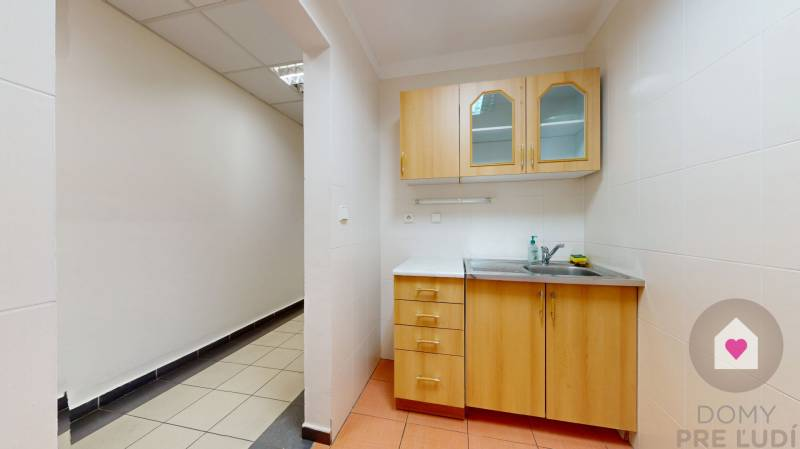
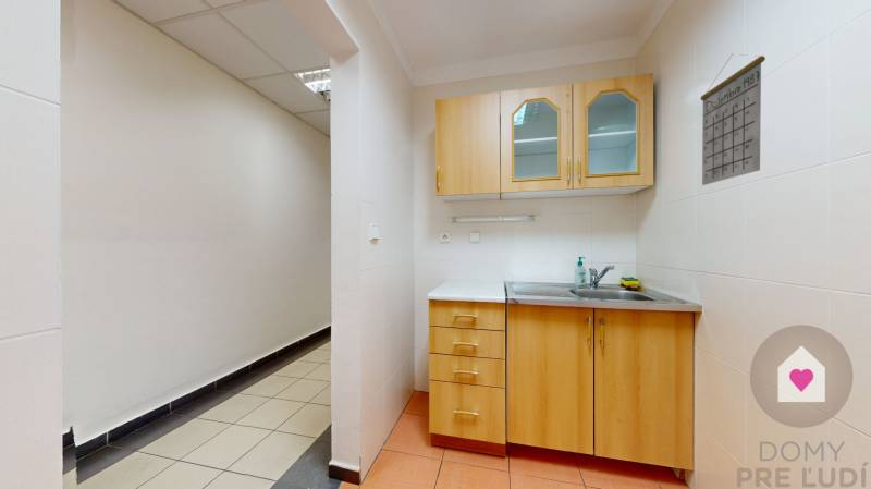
+ calendar (728, 115)
